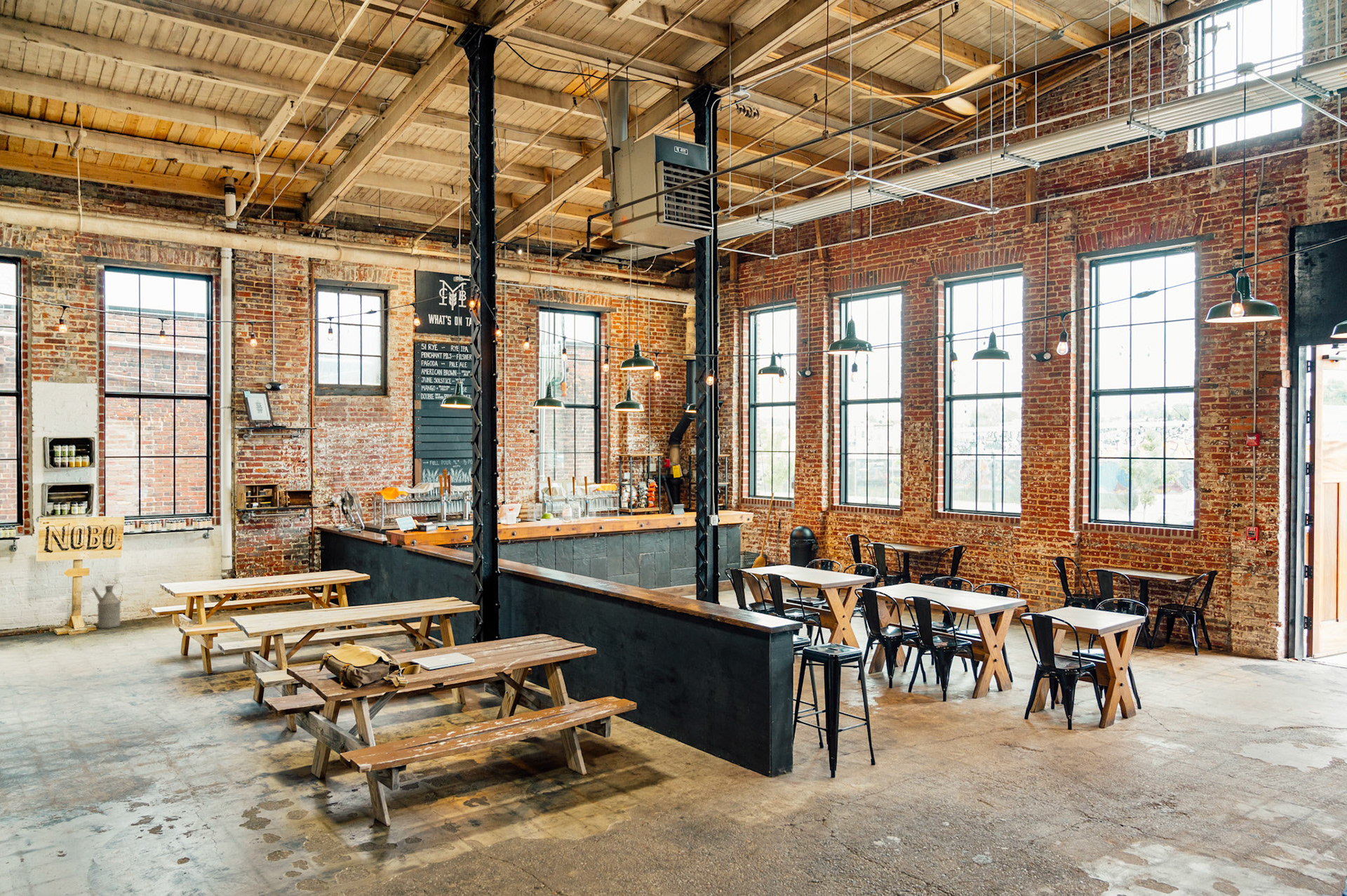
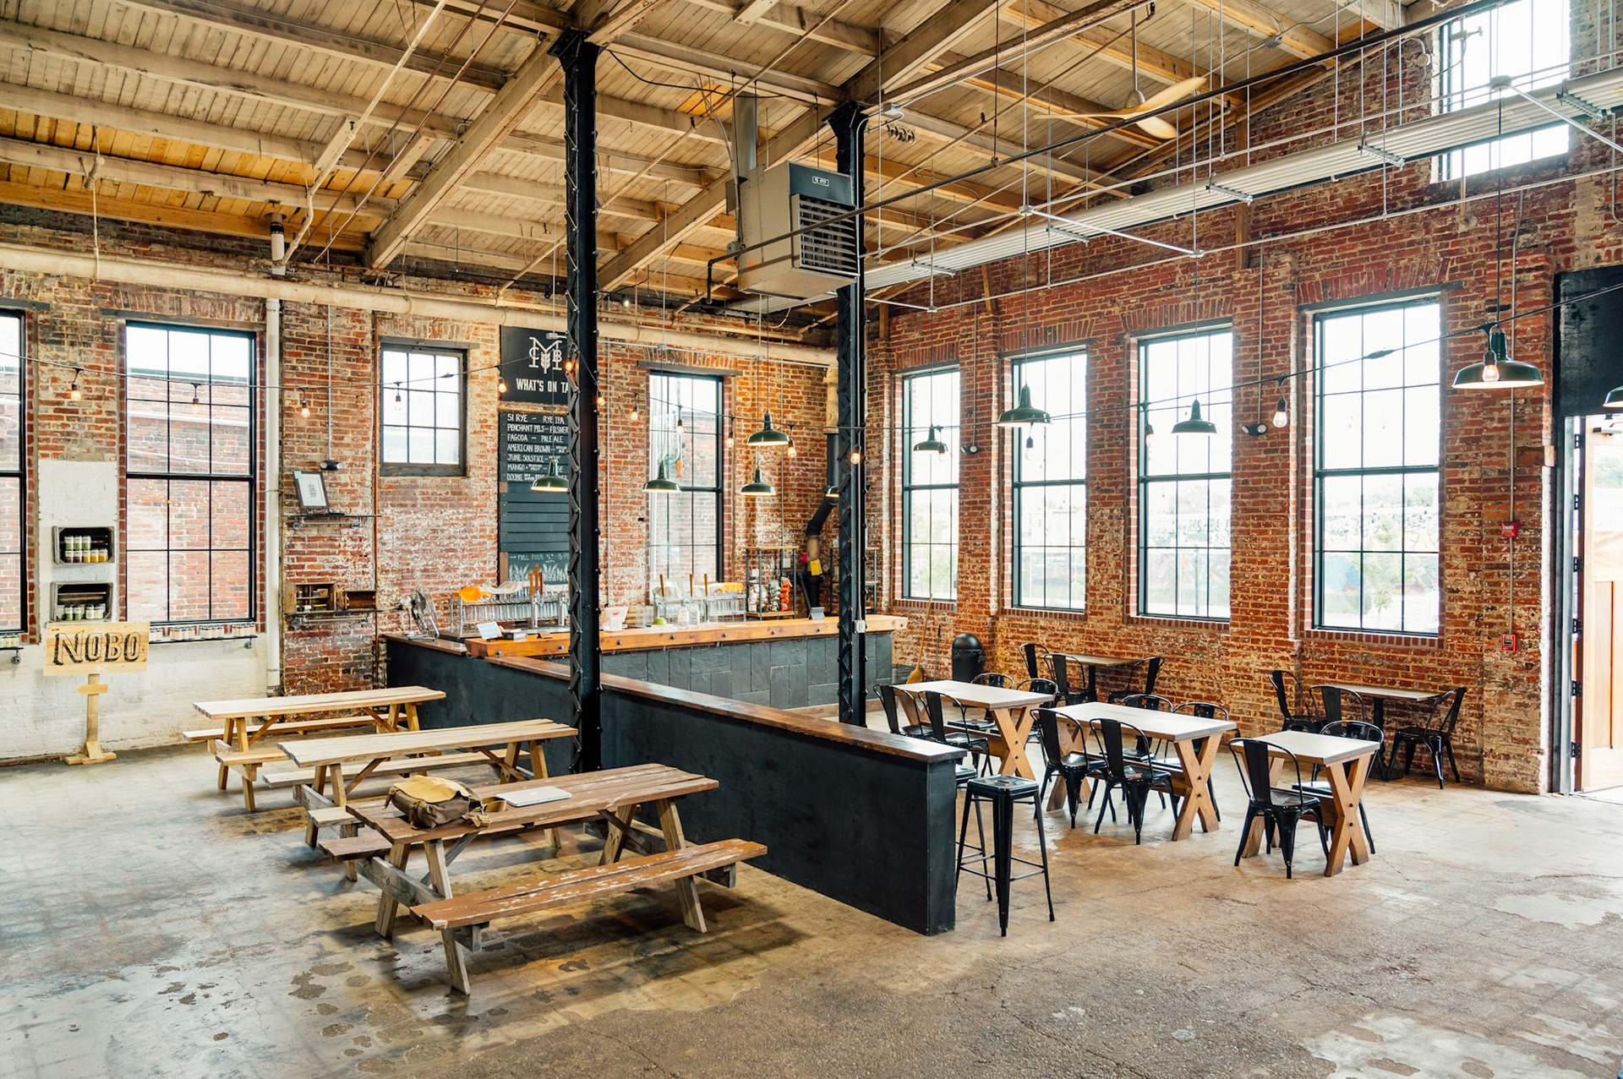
- watering can (107, 605)
